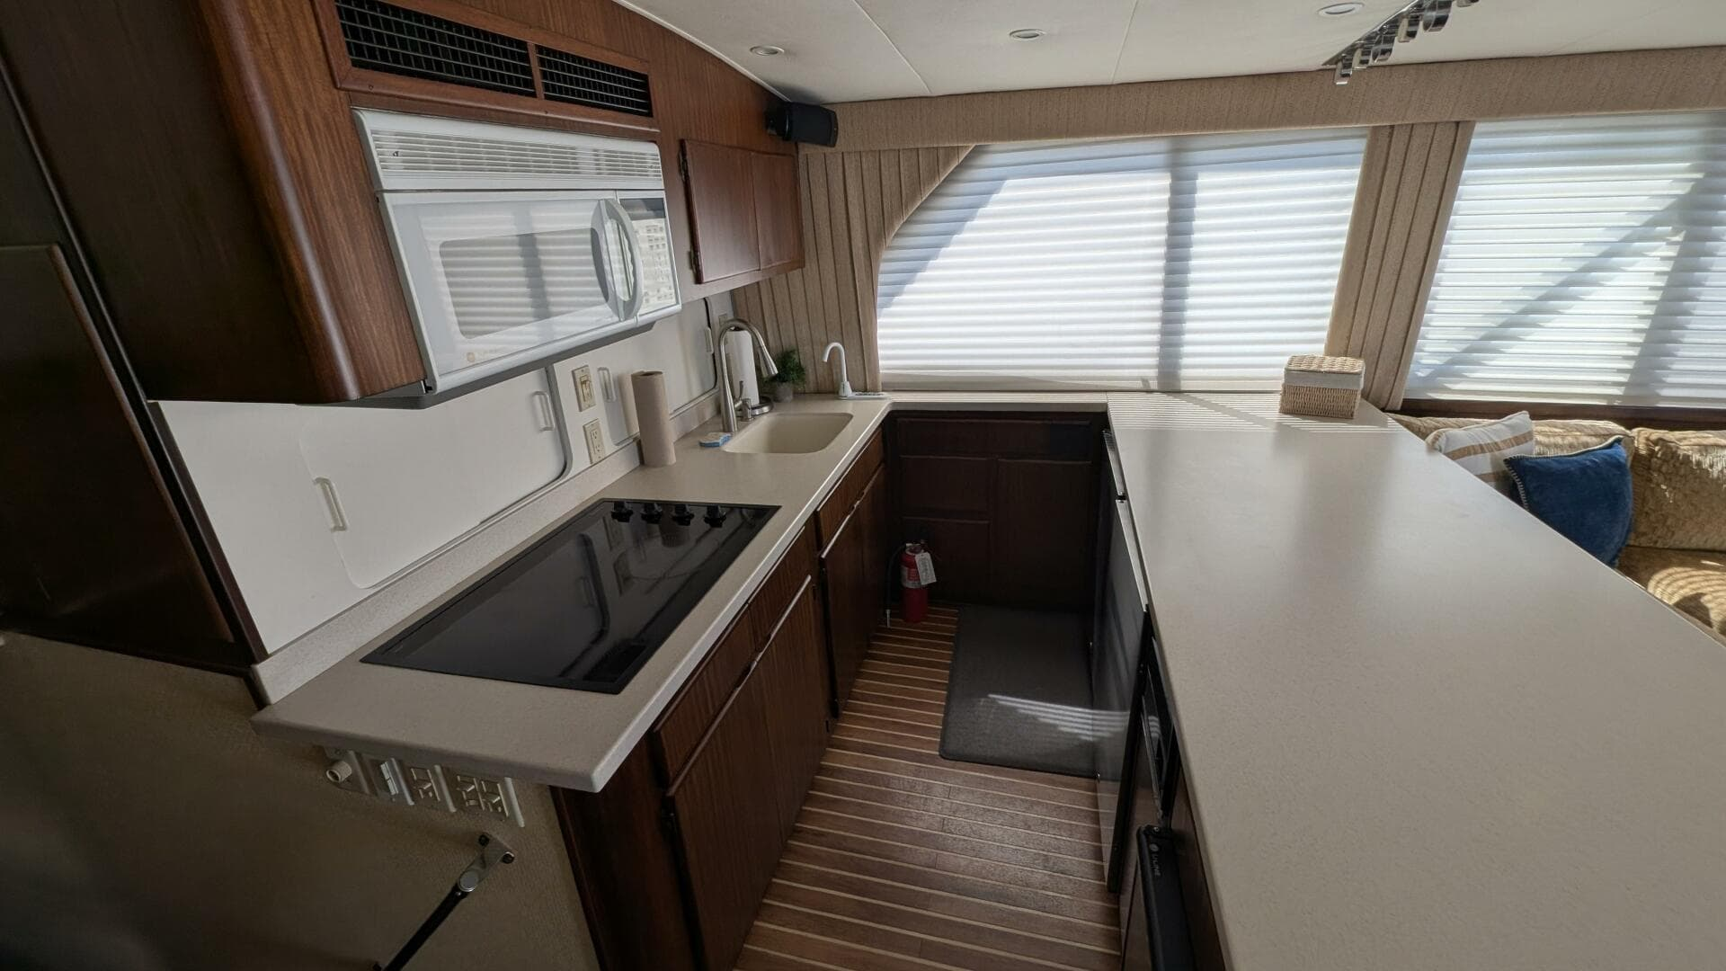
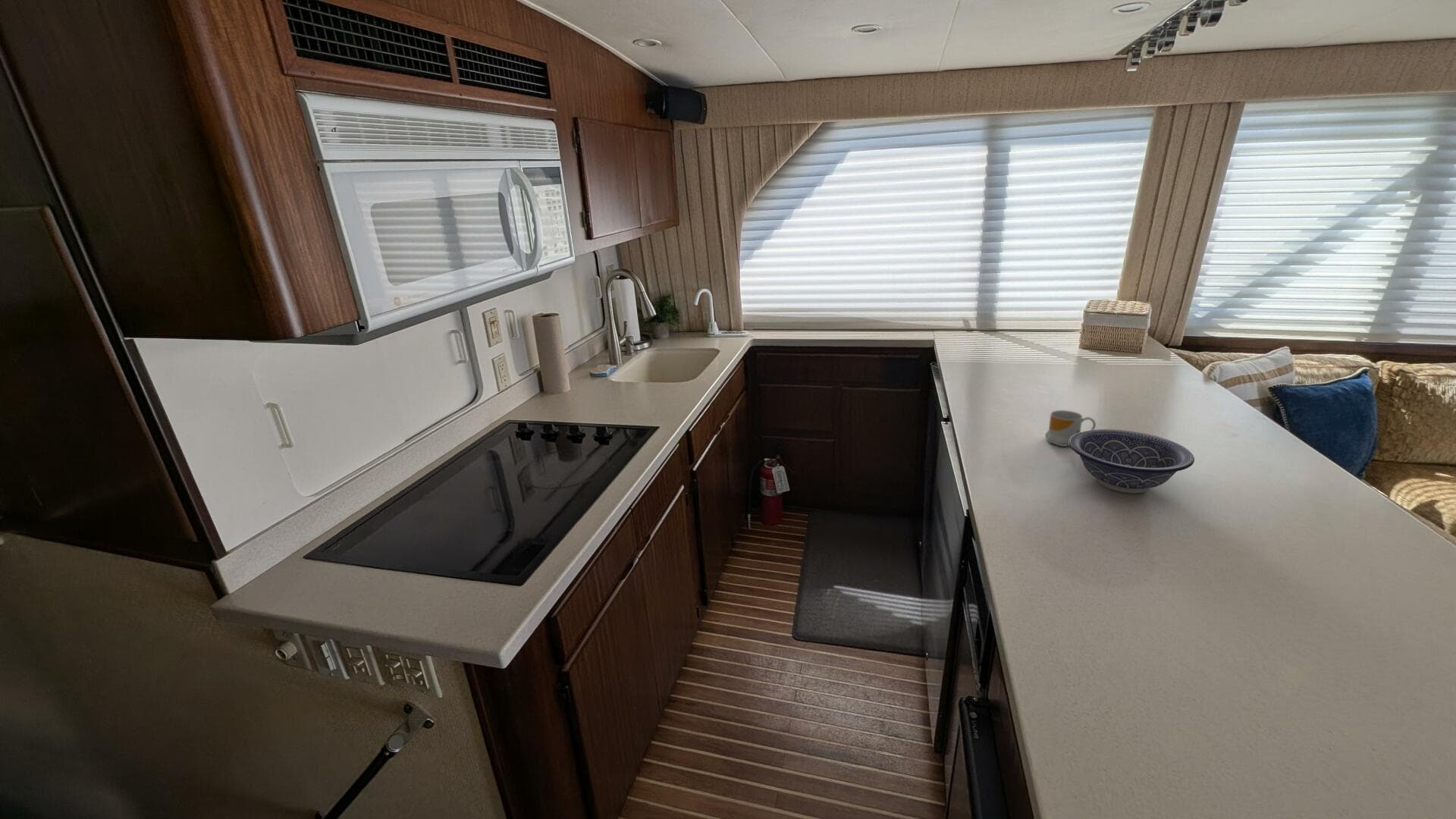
+ decorative bowl (1125, 466)
+ mug (1071, 428)
